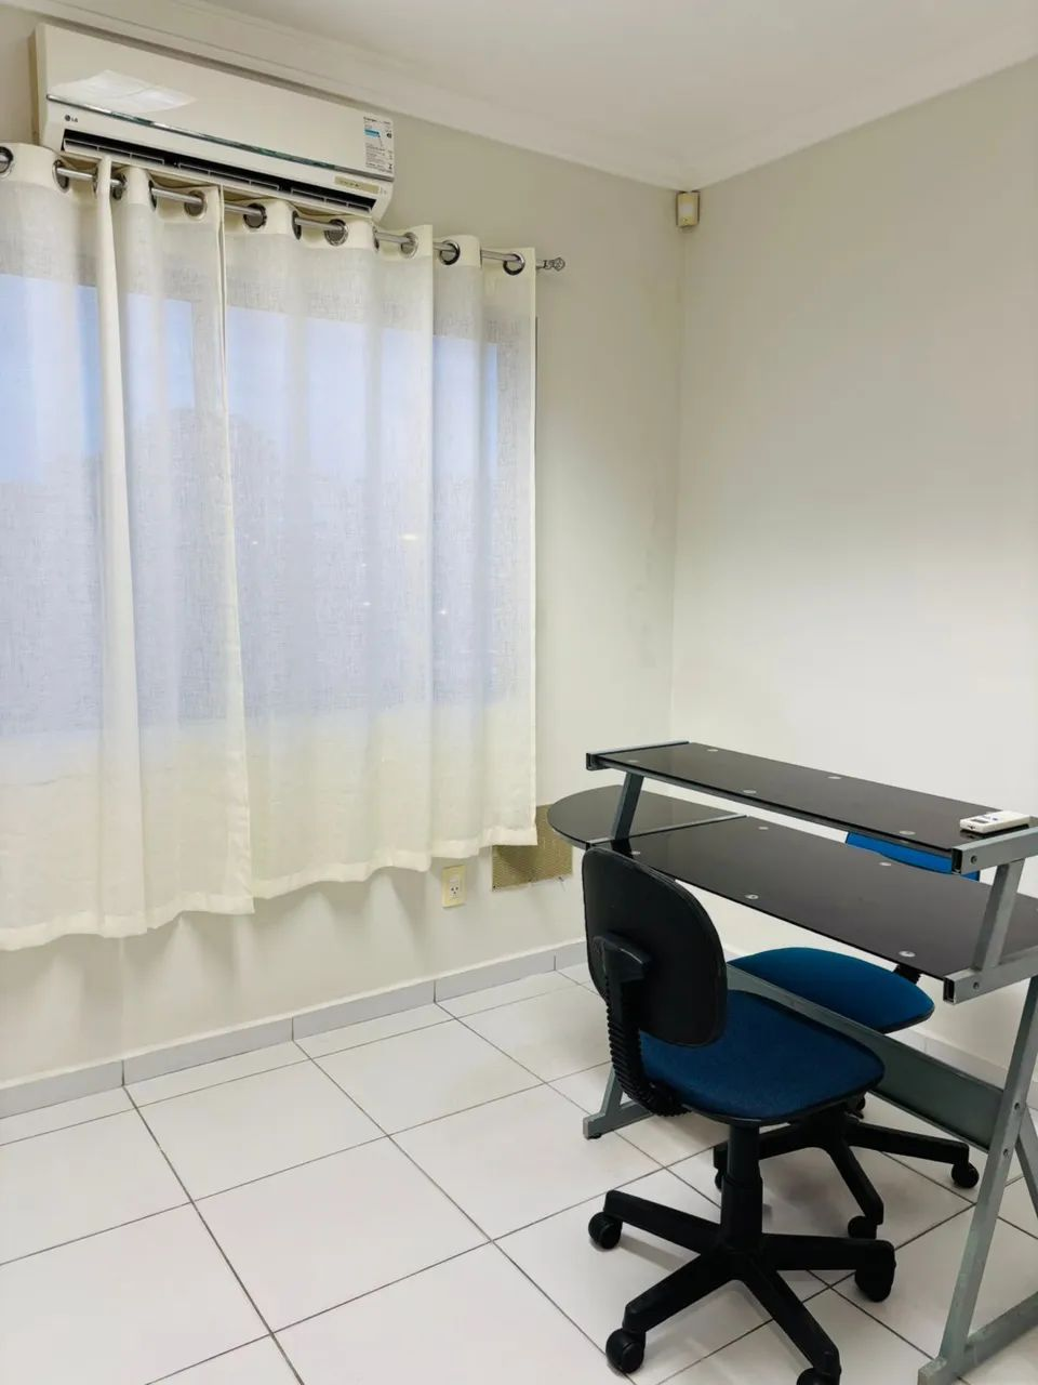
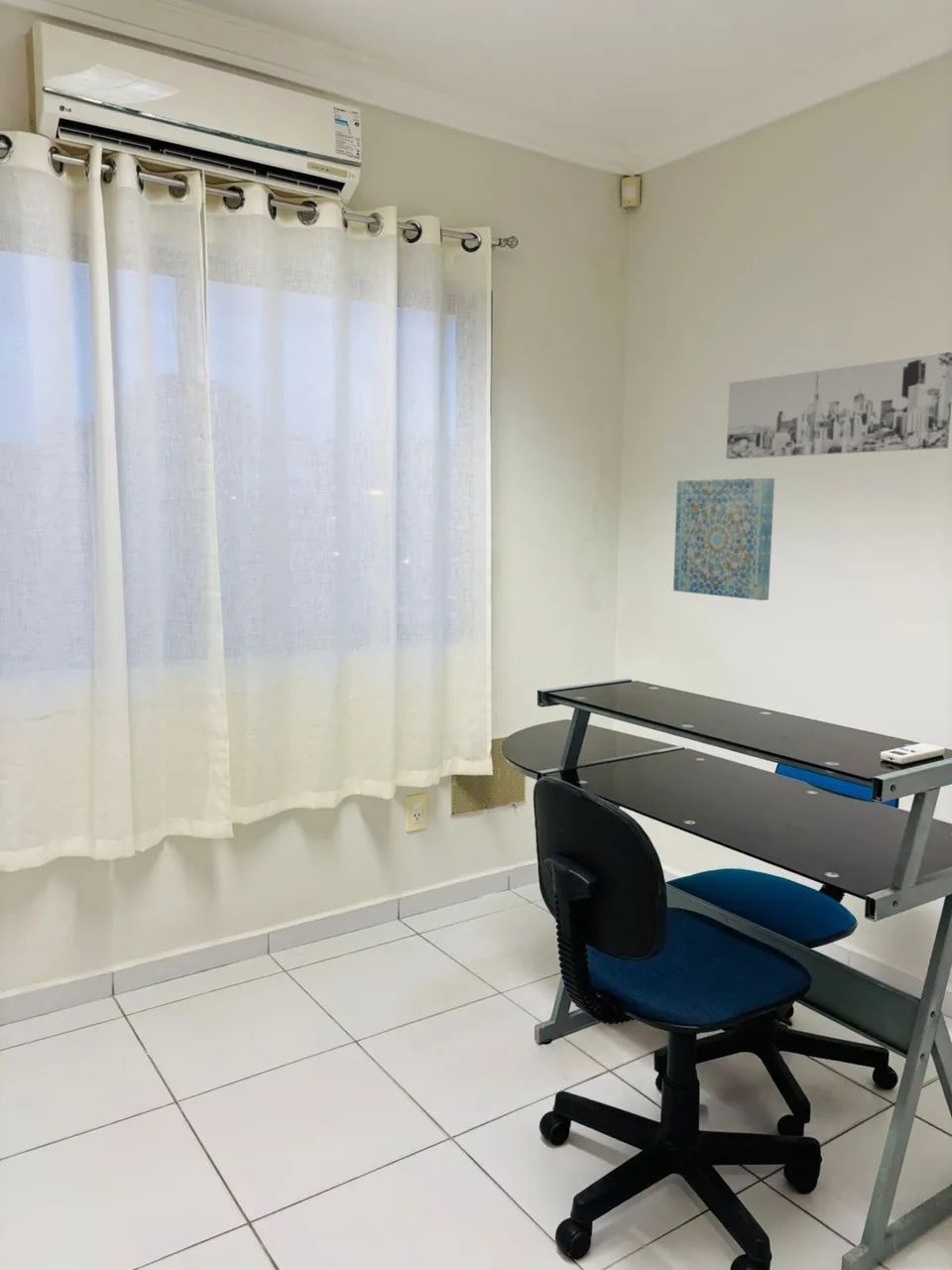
+ wall art (721, 538)
+ wall art (827, 412)
